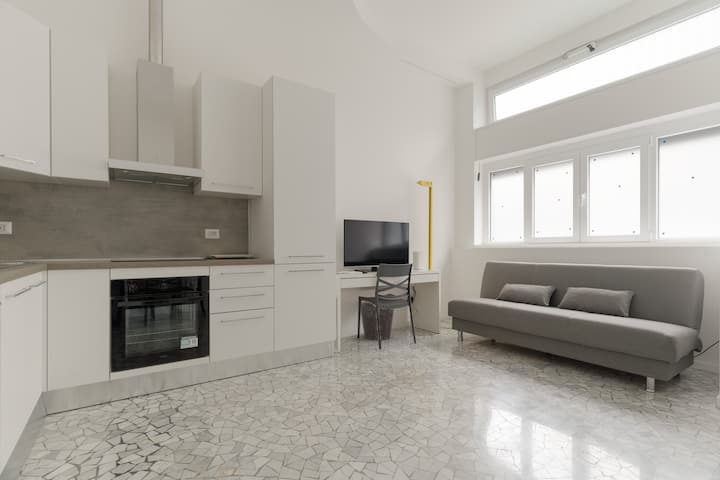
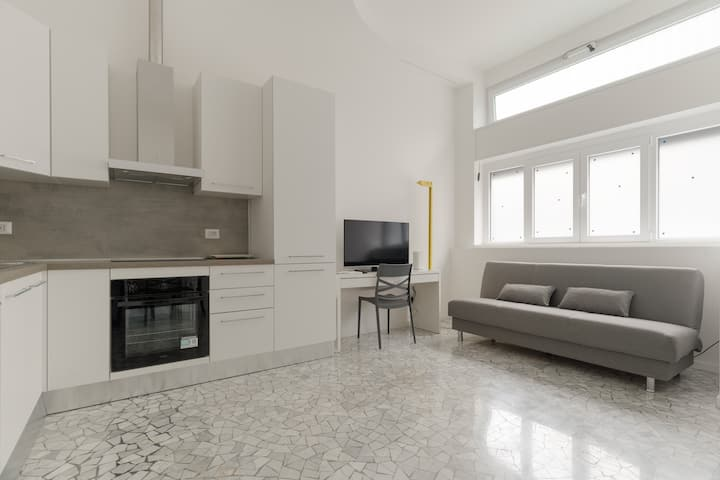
- waste bin (376, 320)
